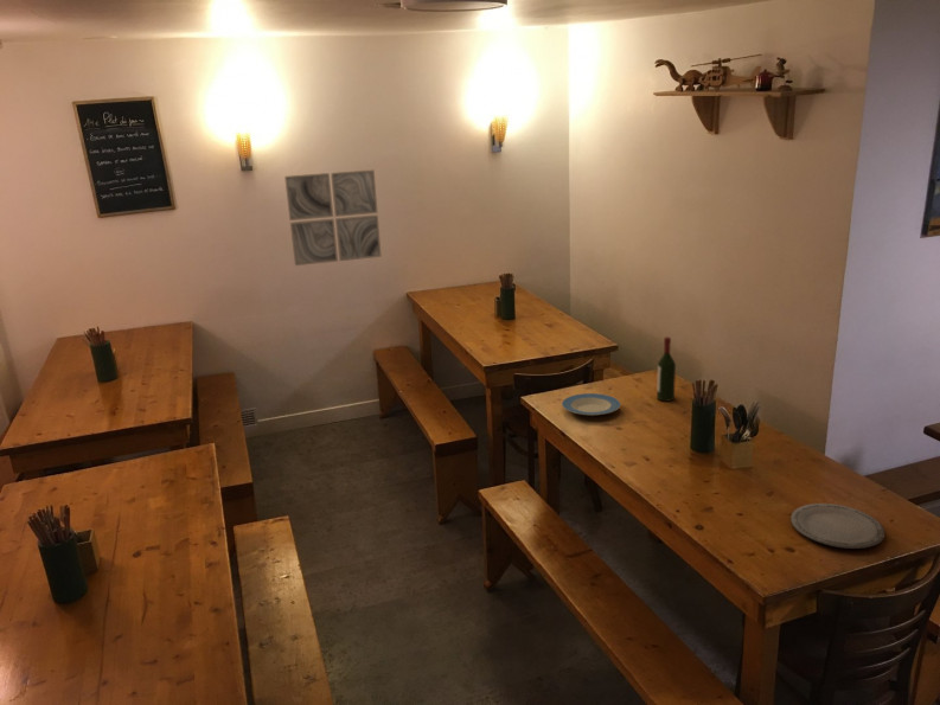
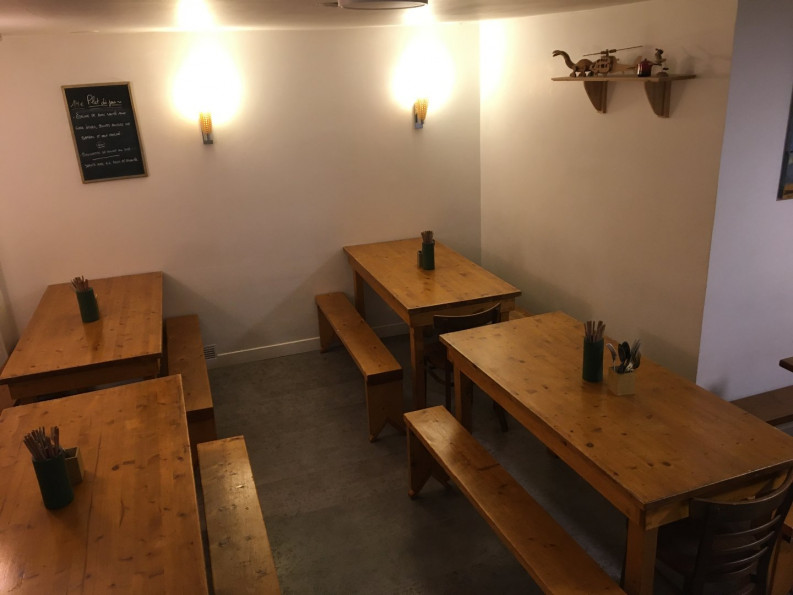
- wall art (335, 218)
- wine bottle (666, 367)
- plate (836, 526)
- plate (590, 406)
